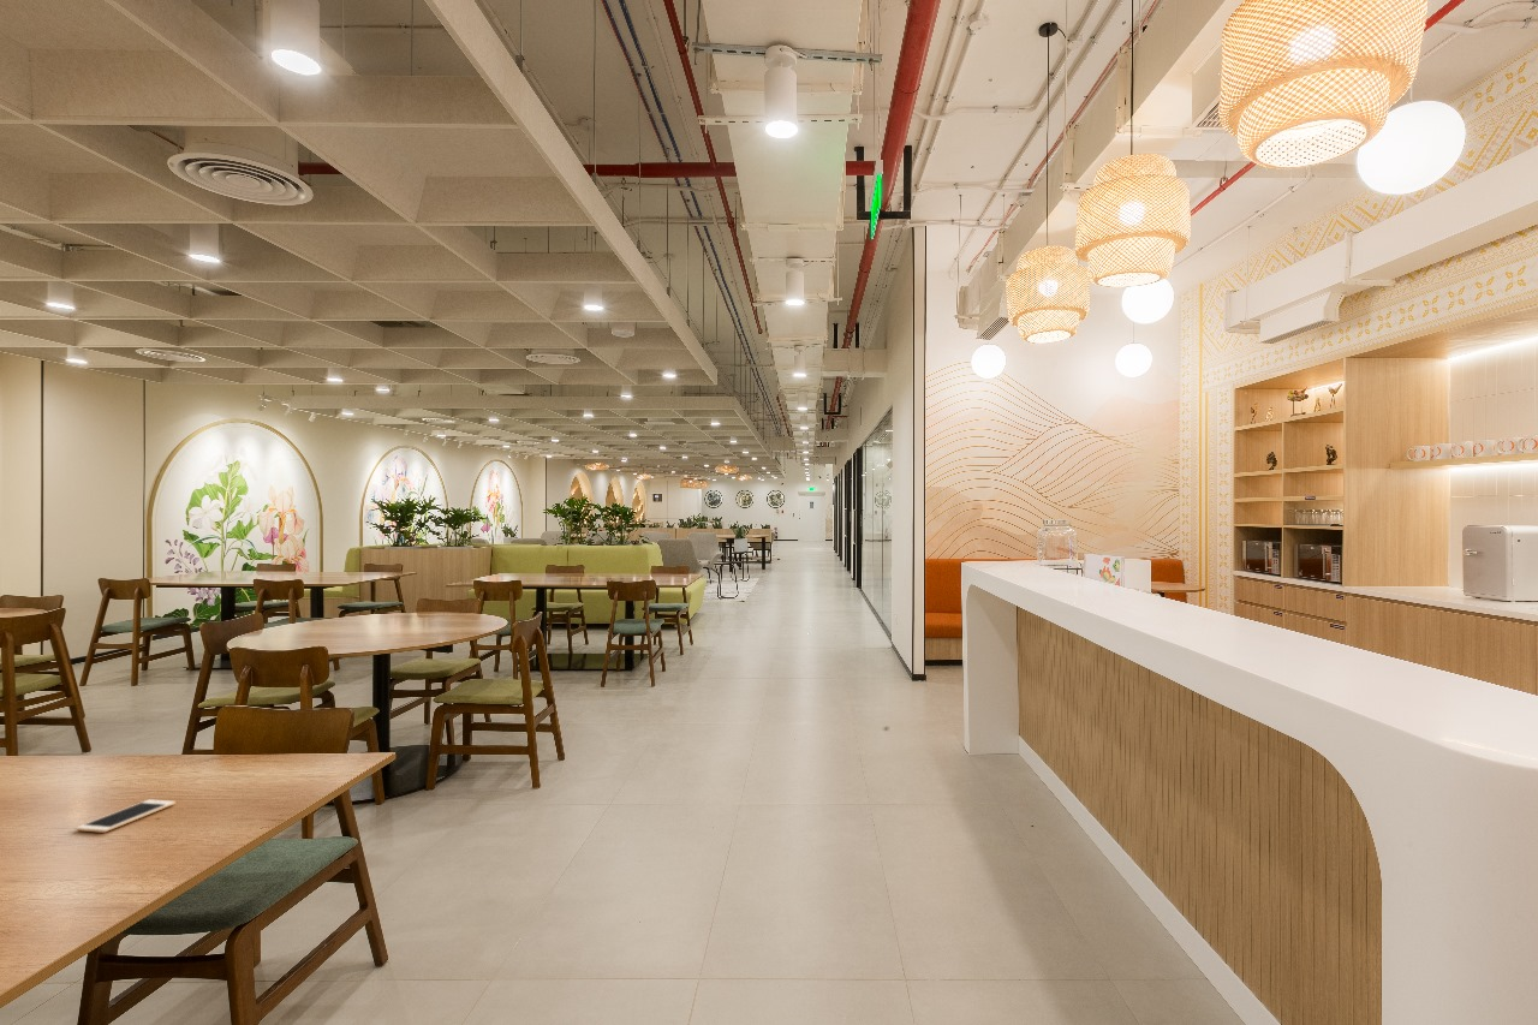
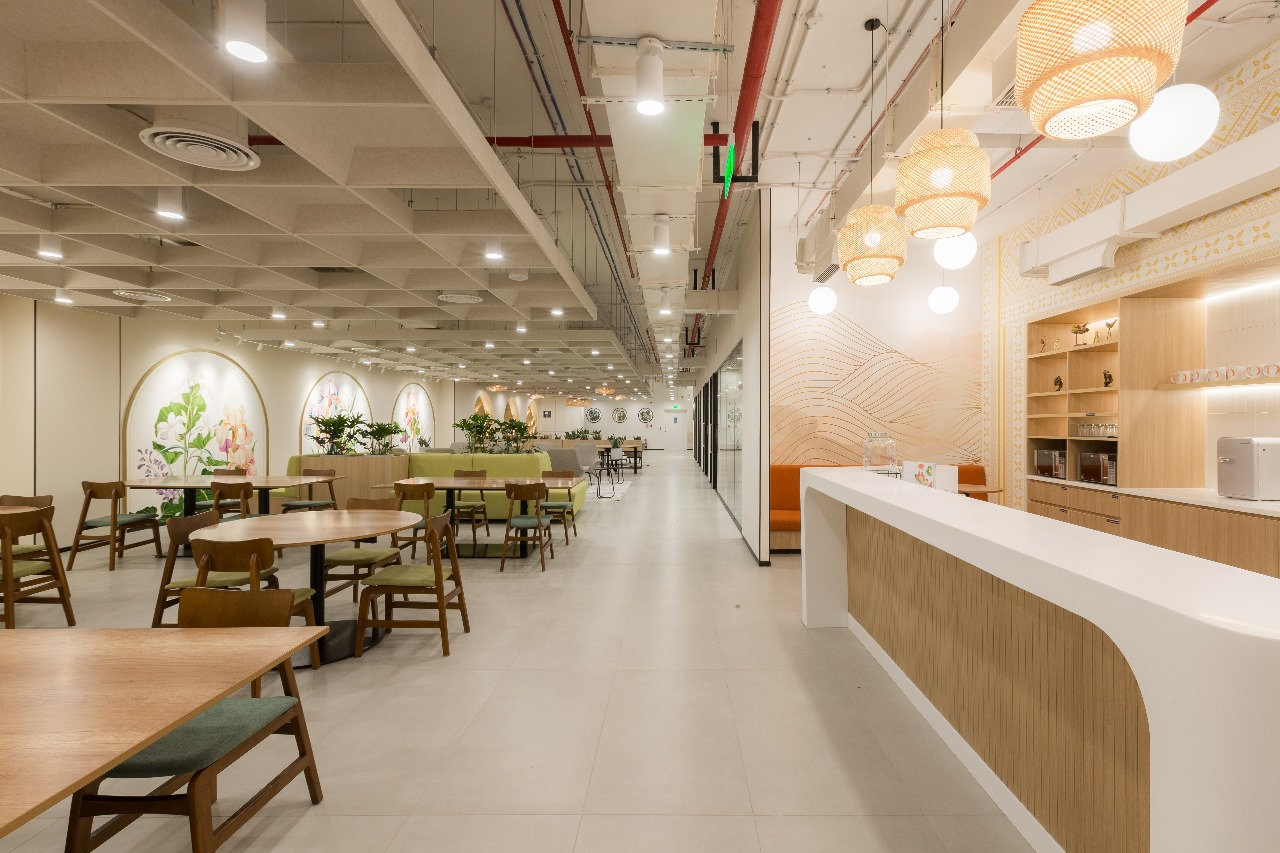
- cell phone (127, 815)
